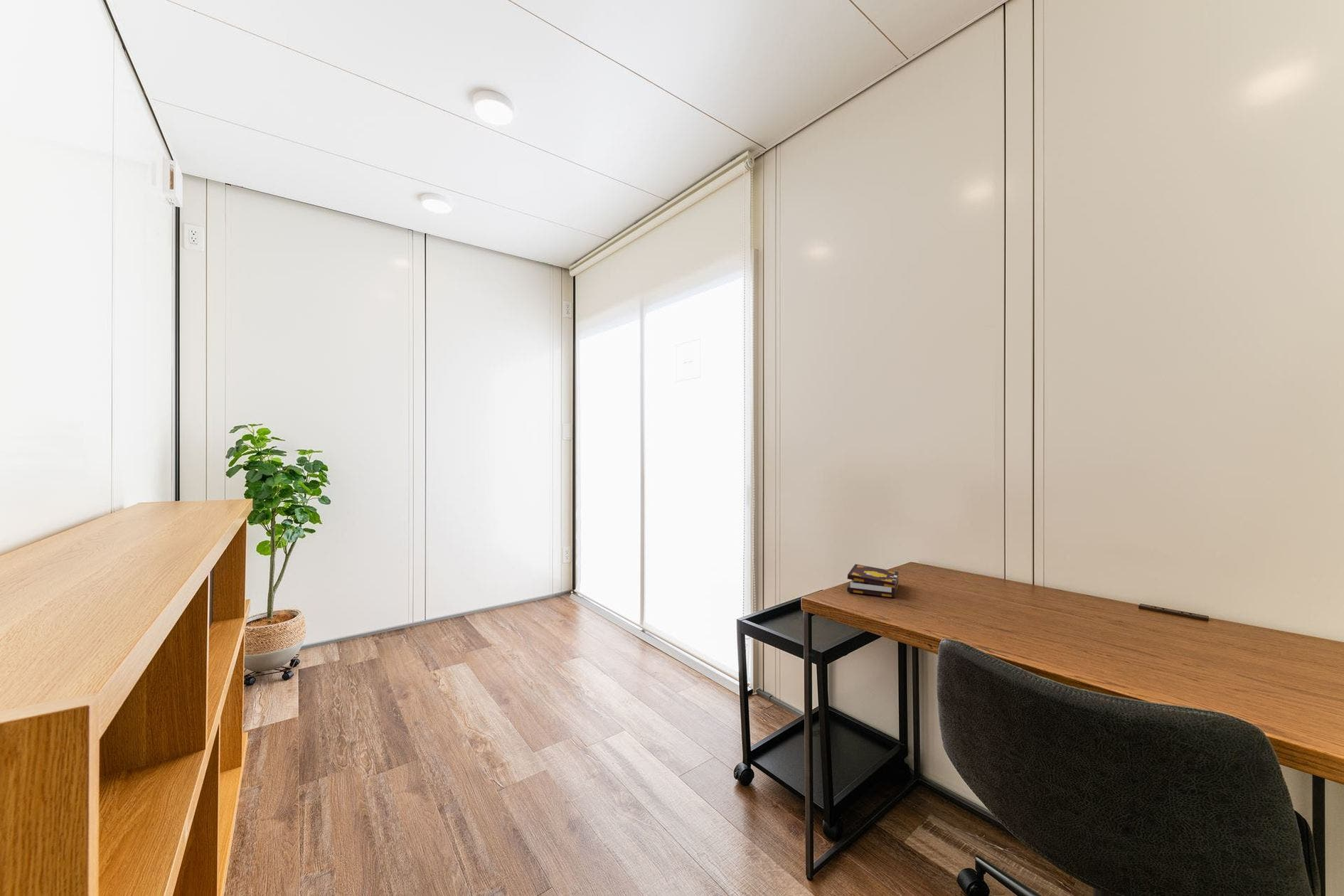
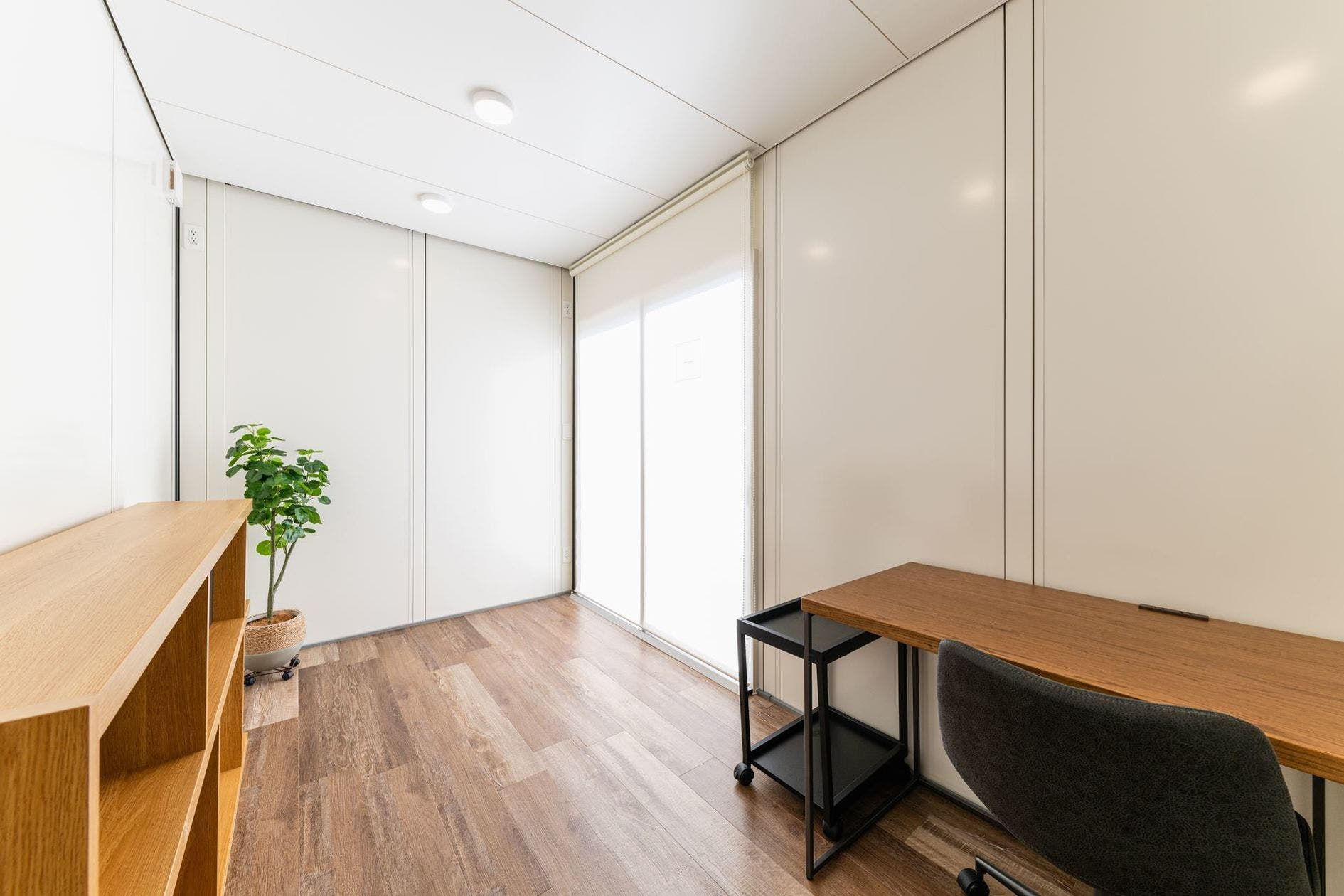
- book (873, 580)
